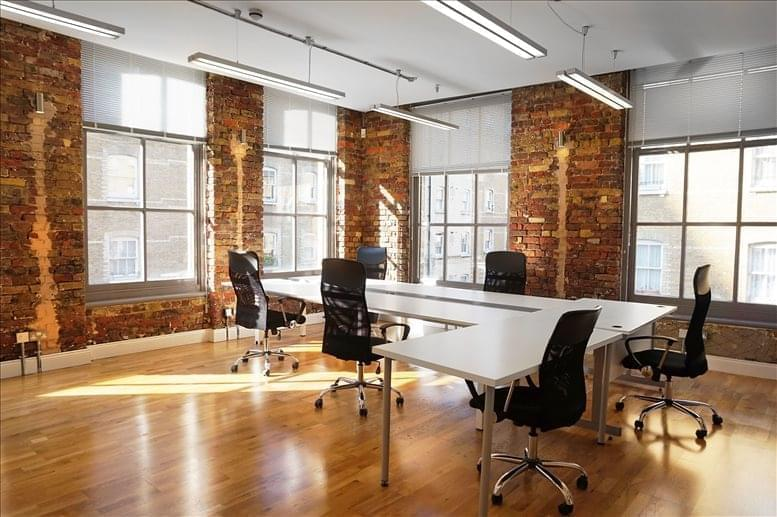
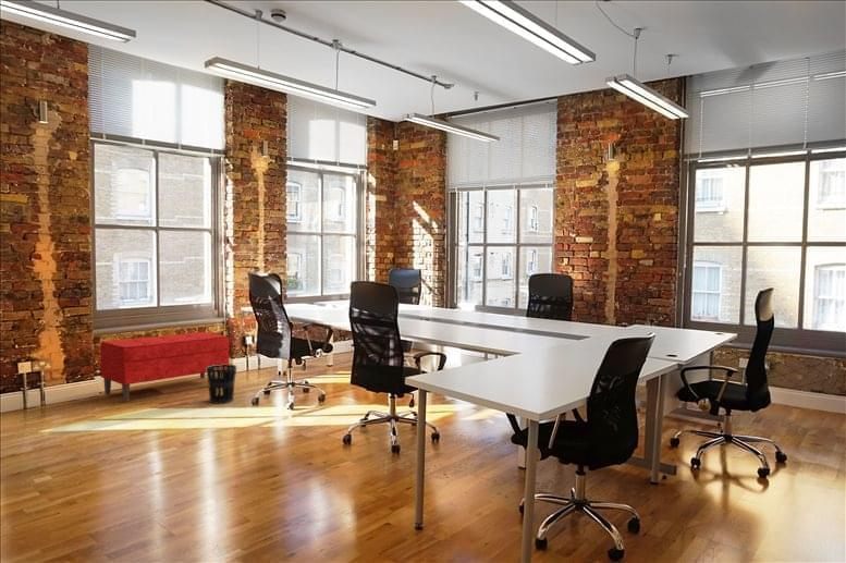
+ wastebasket (221, 383)
+ bench (167, 364)
